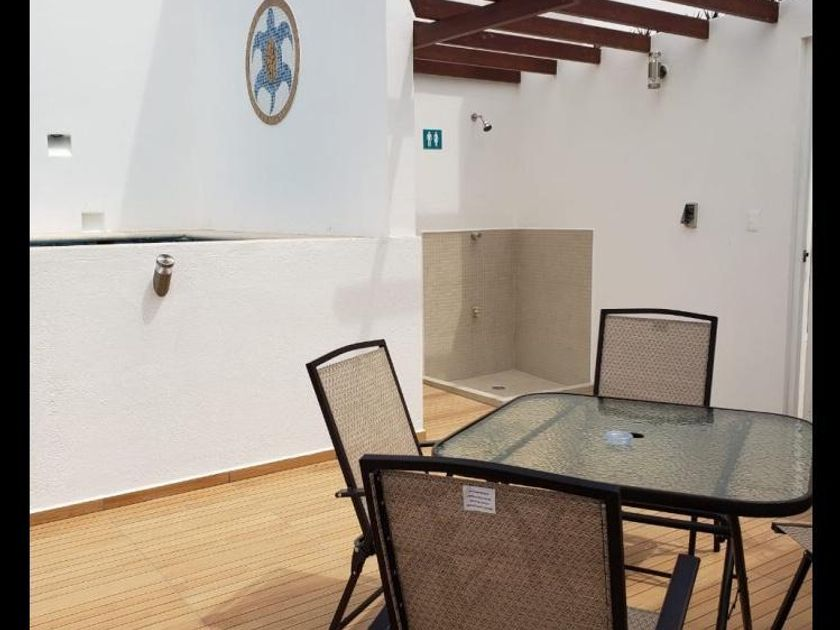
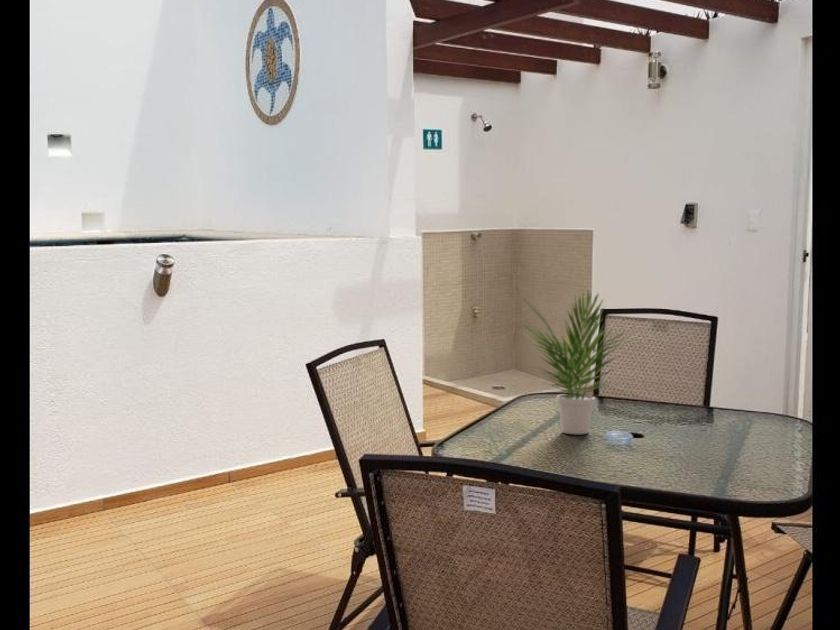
+ potted plant (575, 361)
